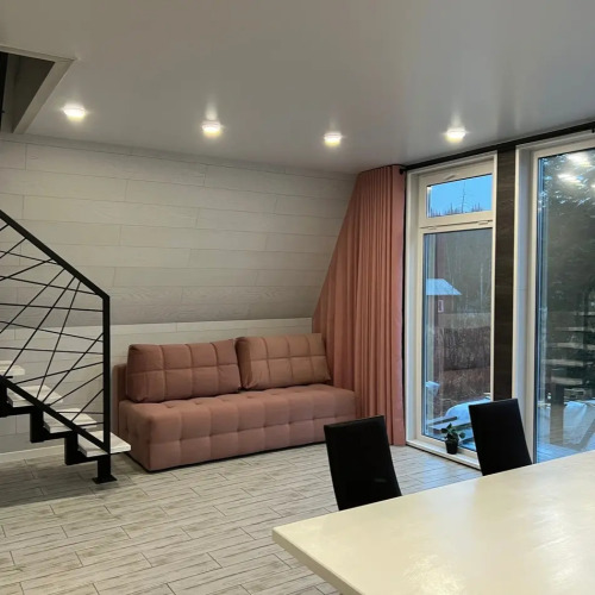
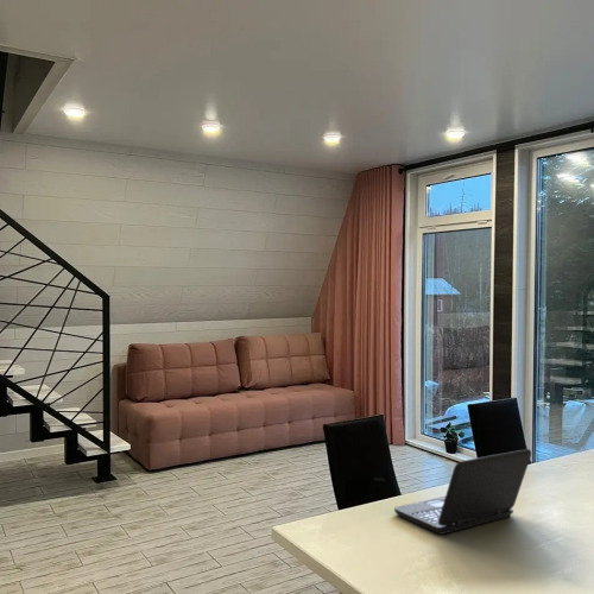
+ laptop (461, 481)
